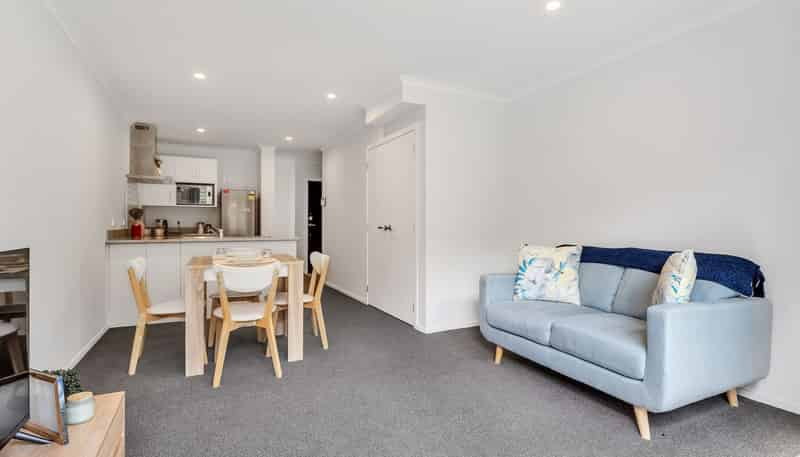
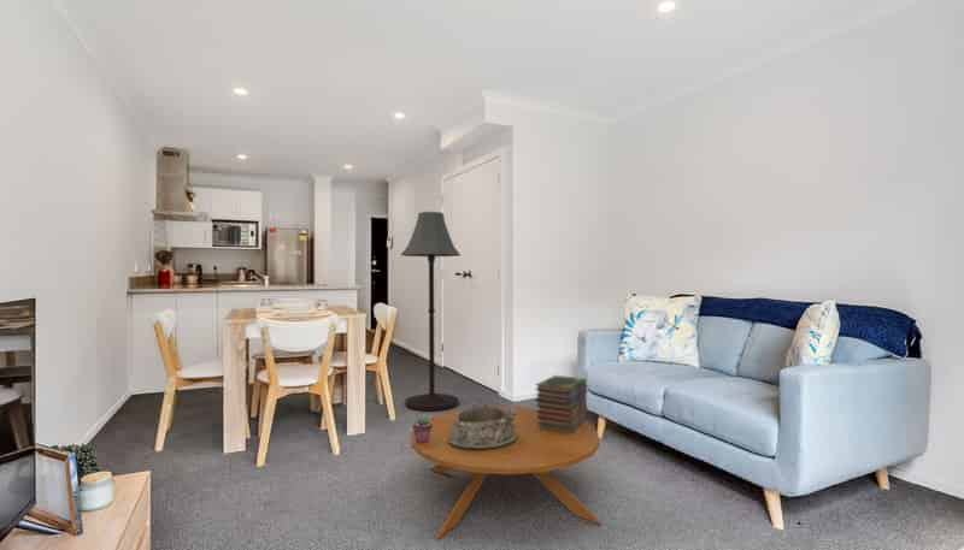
+ potted succulent (422, 427)
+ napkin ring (483, 424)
+ book stack (562, 402)
+ floor lamp (431, 308)
+ coffee table (504, 462)
